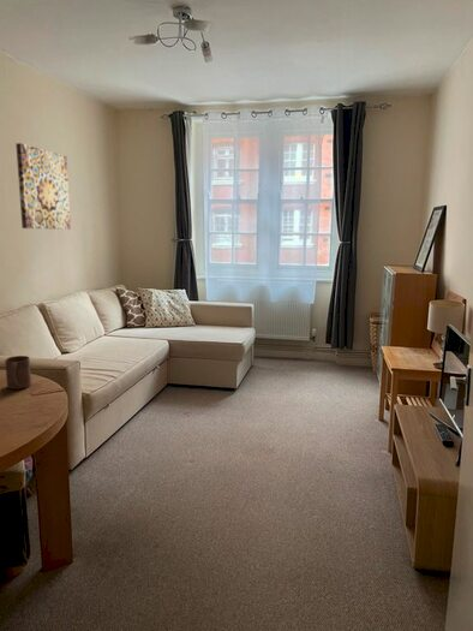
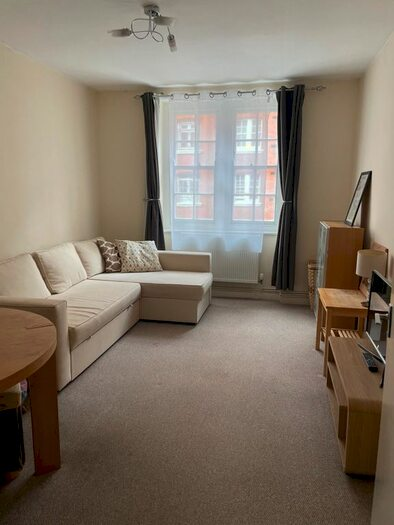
- cup (18, 373)
- wall art (44, 190)
